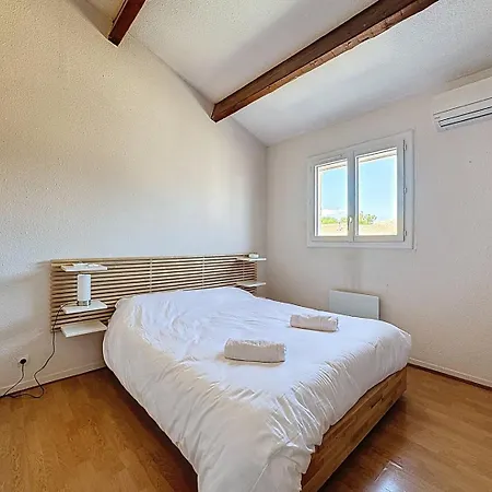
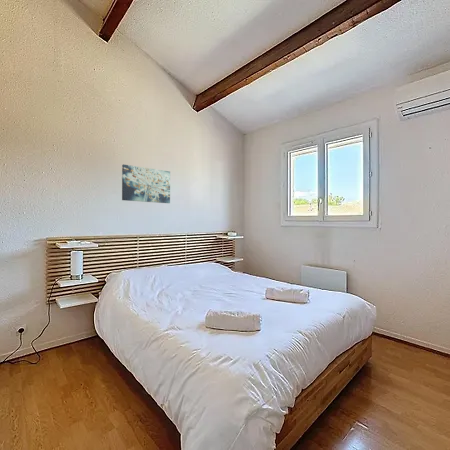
+ wall art (147, 185)
